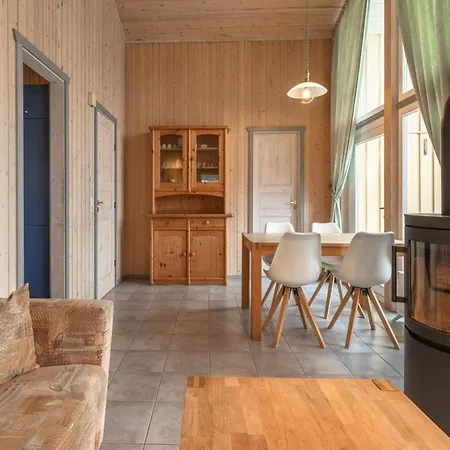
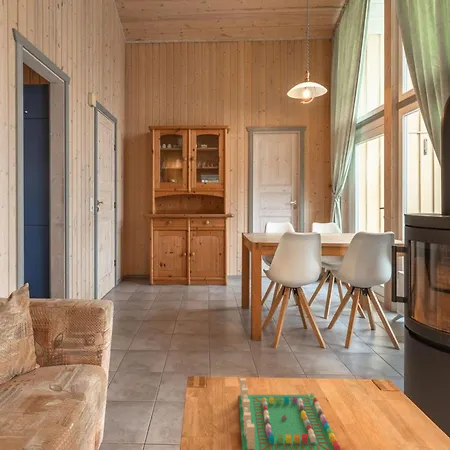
+ board game (283, 410)
